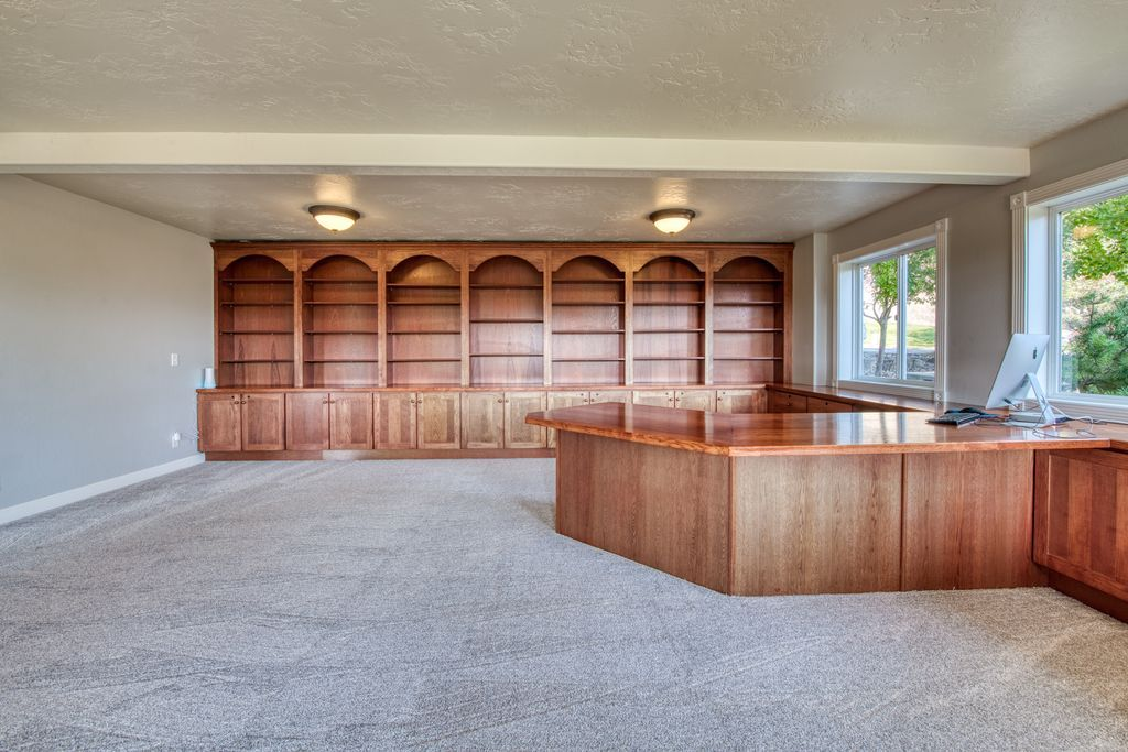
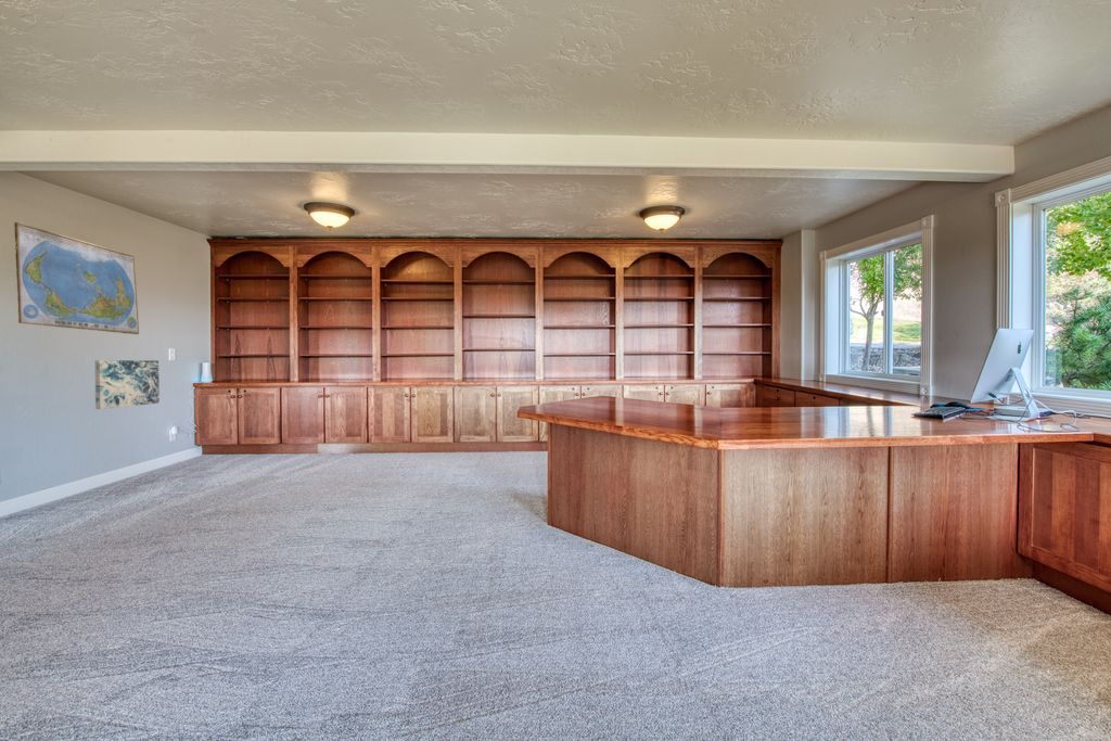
+ world map (85, 285)
+ wall art (129, 383)
